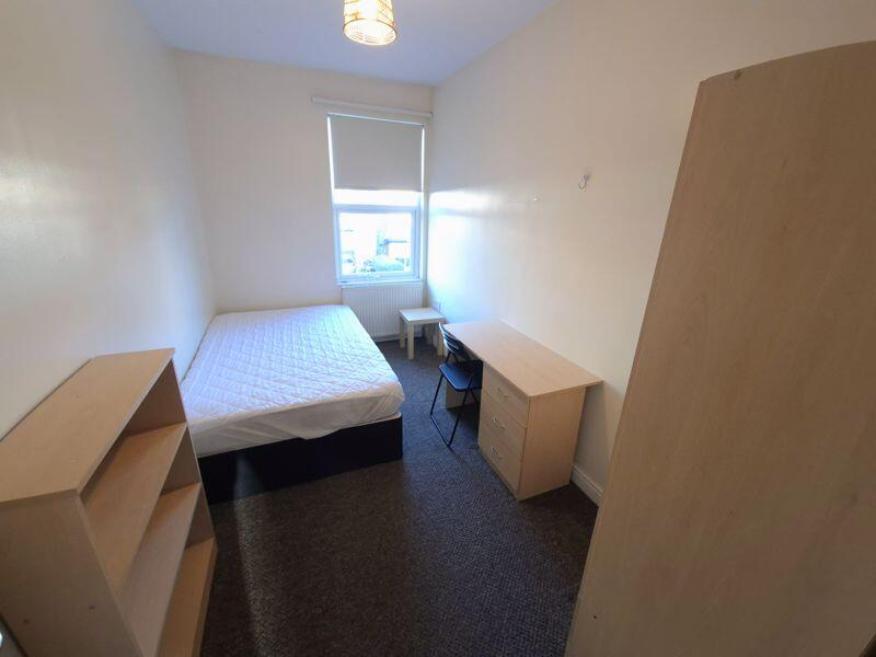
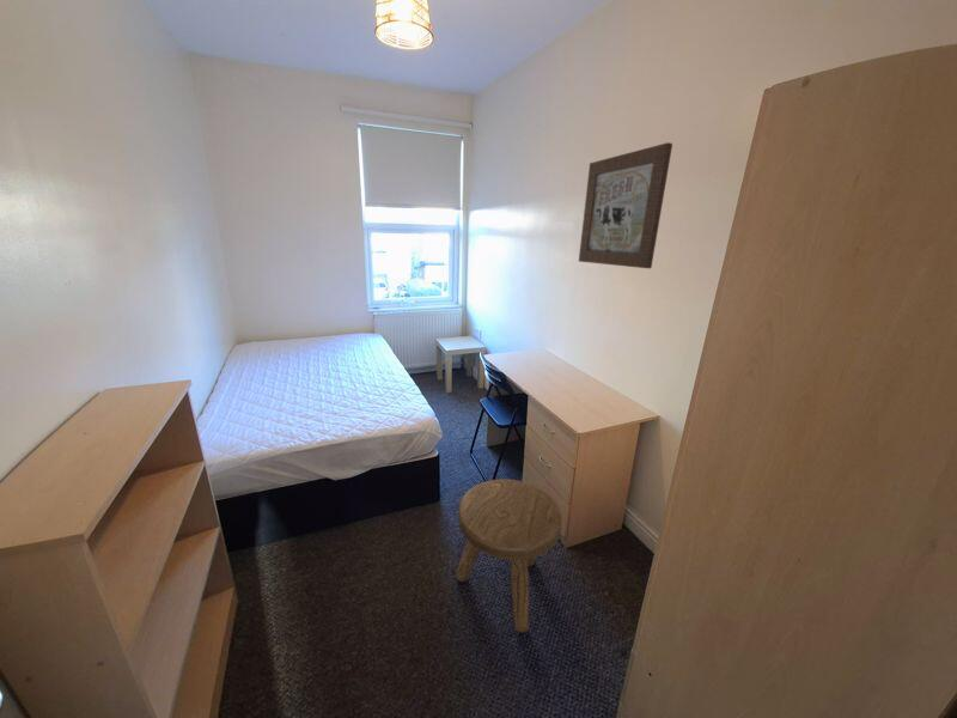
+ stool (505, 549)
+ wall art (617, 211)
